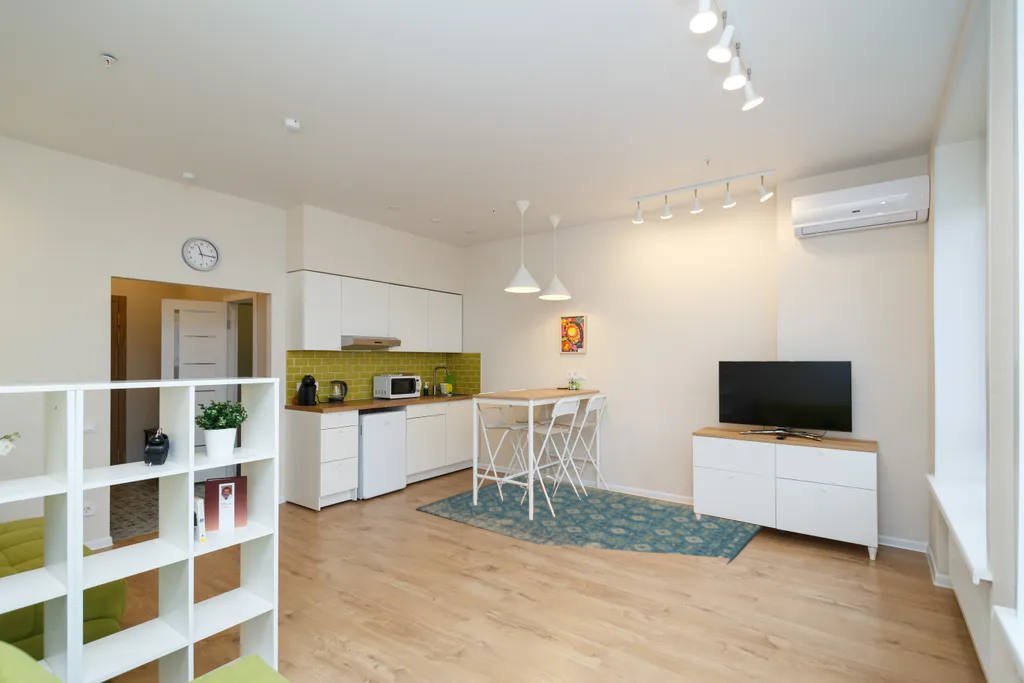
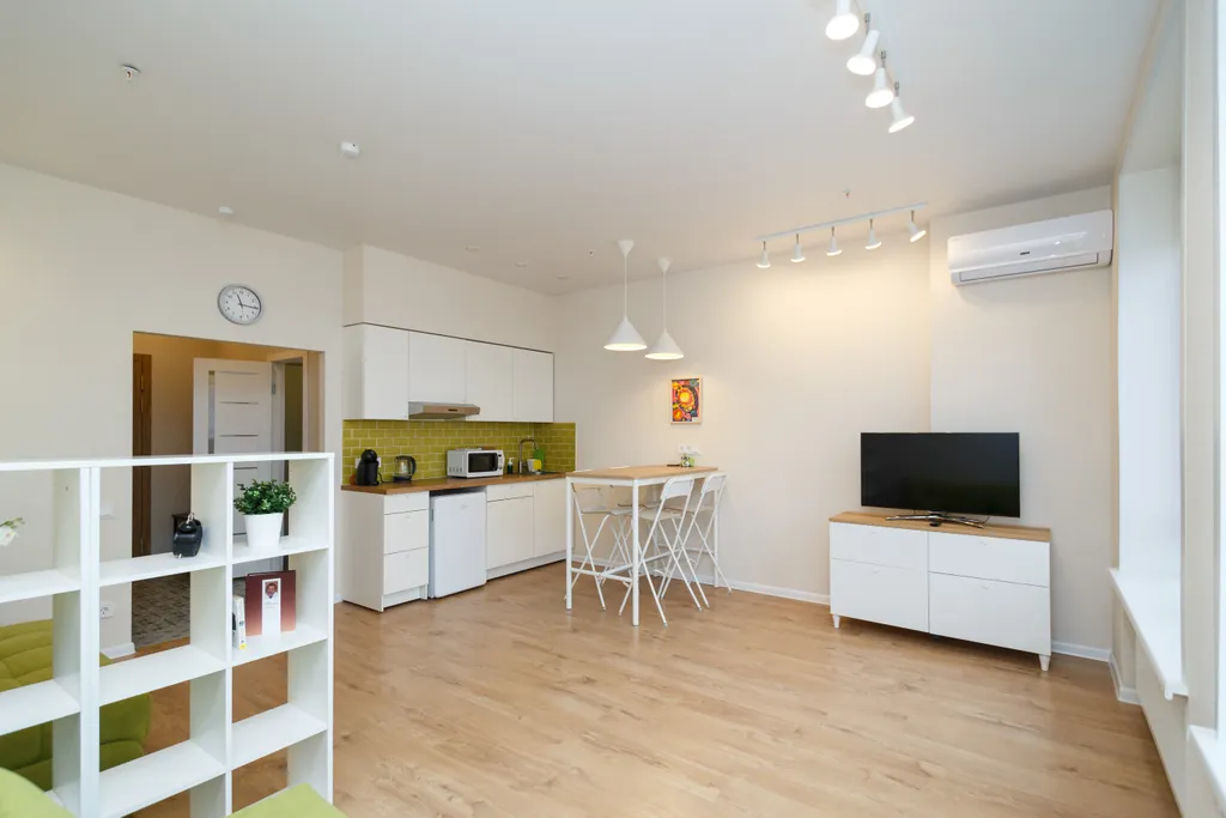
- rug (584, 514)
